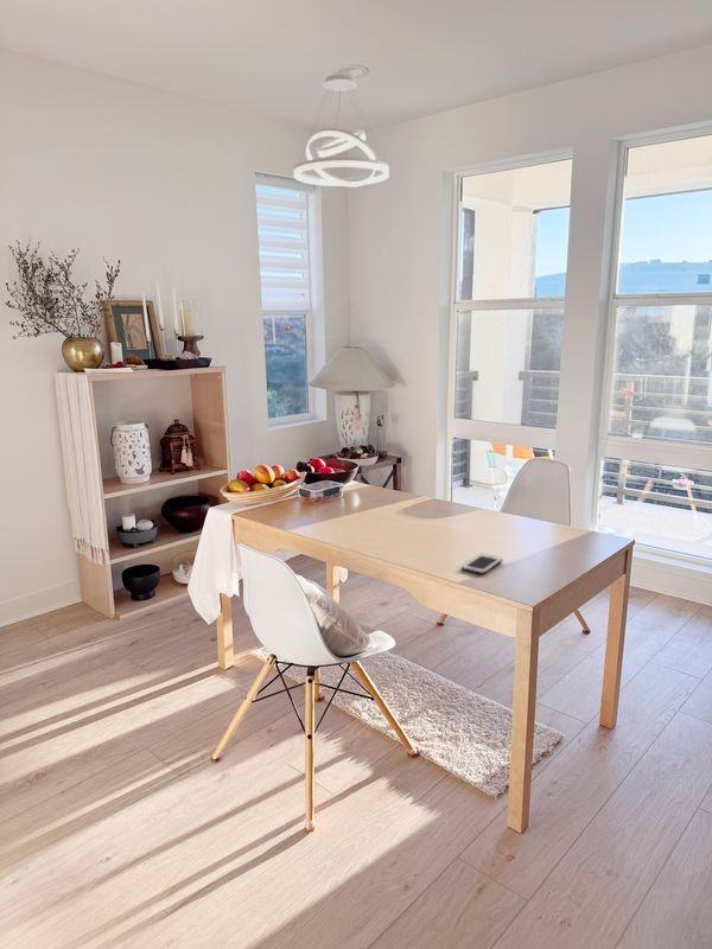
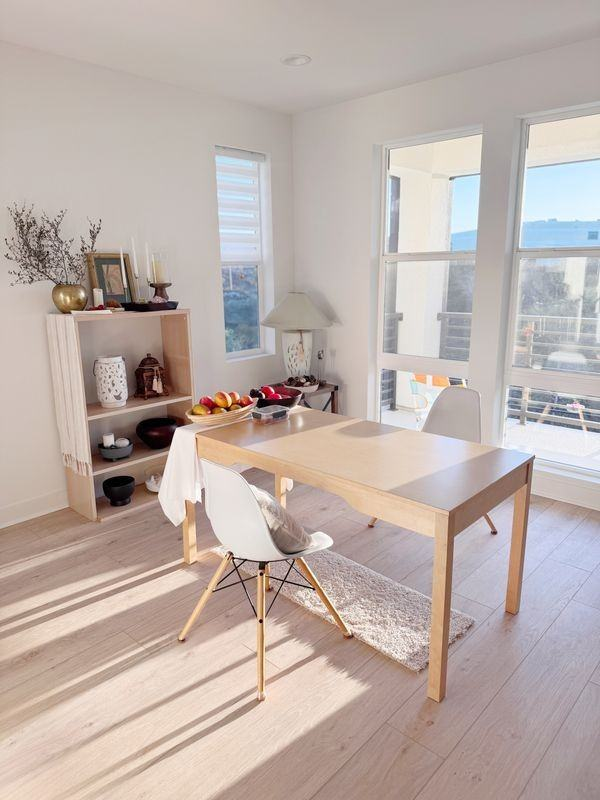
- cell phone (482, 563)
- pendant light (341, 132)
